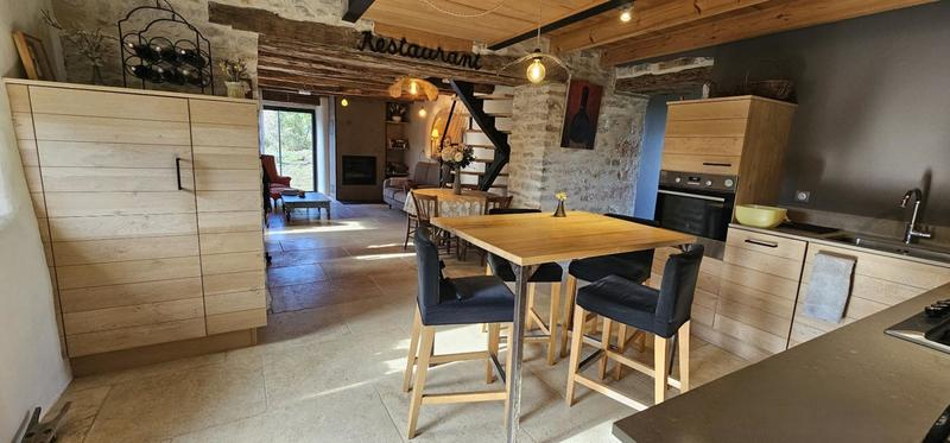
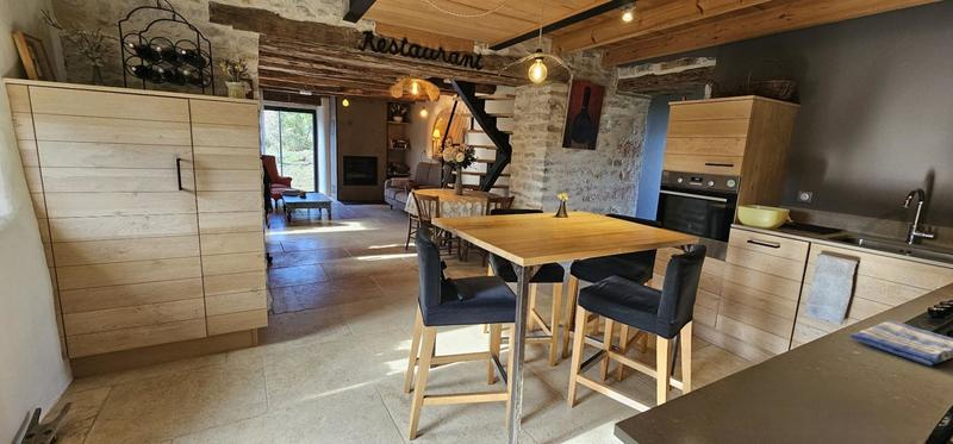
+ dish towel (908, 339)
